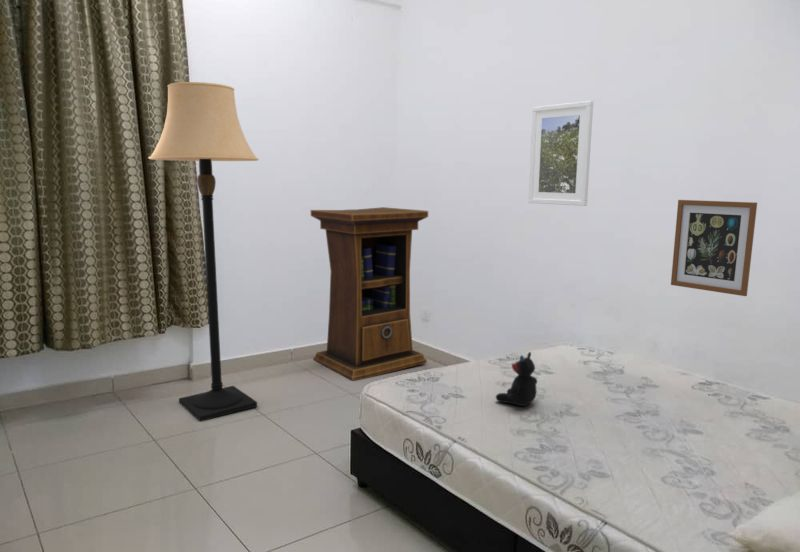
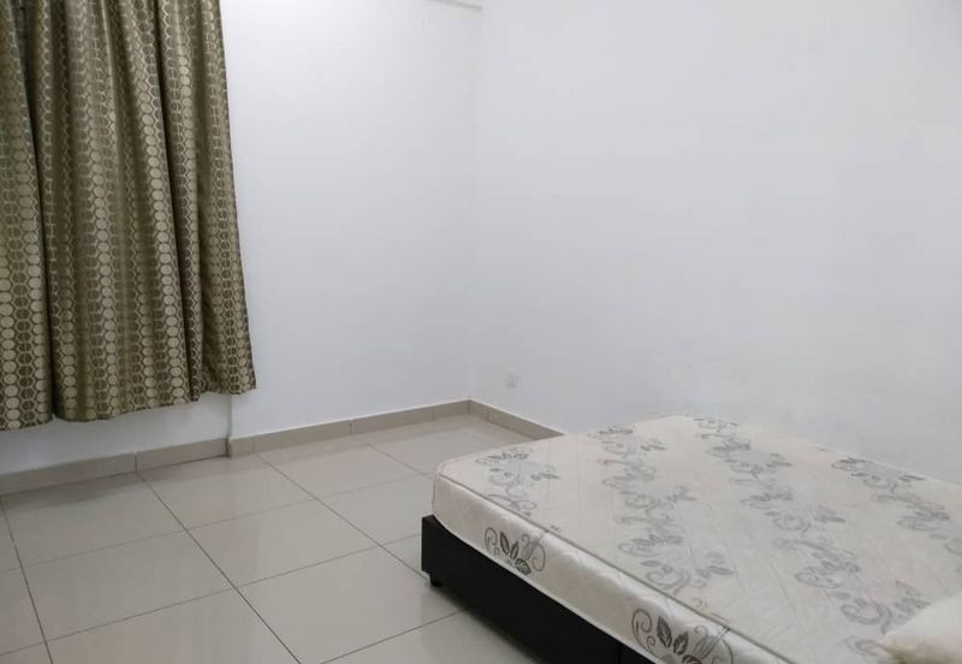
- teddy bear (517, 377)
- cabinet (369, 288)
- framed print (559, 155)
- wall art (711, 246)
- lamp (210, 253)
